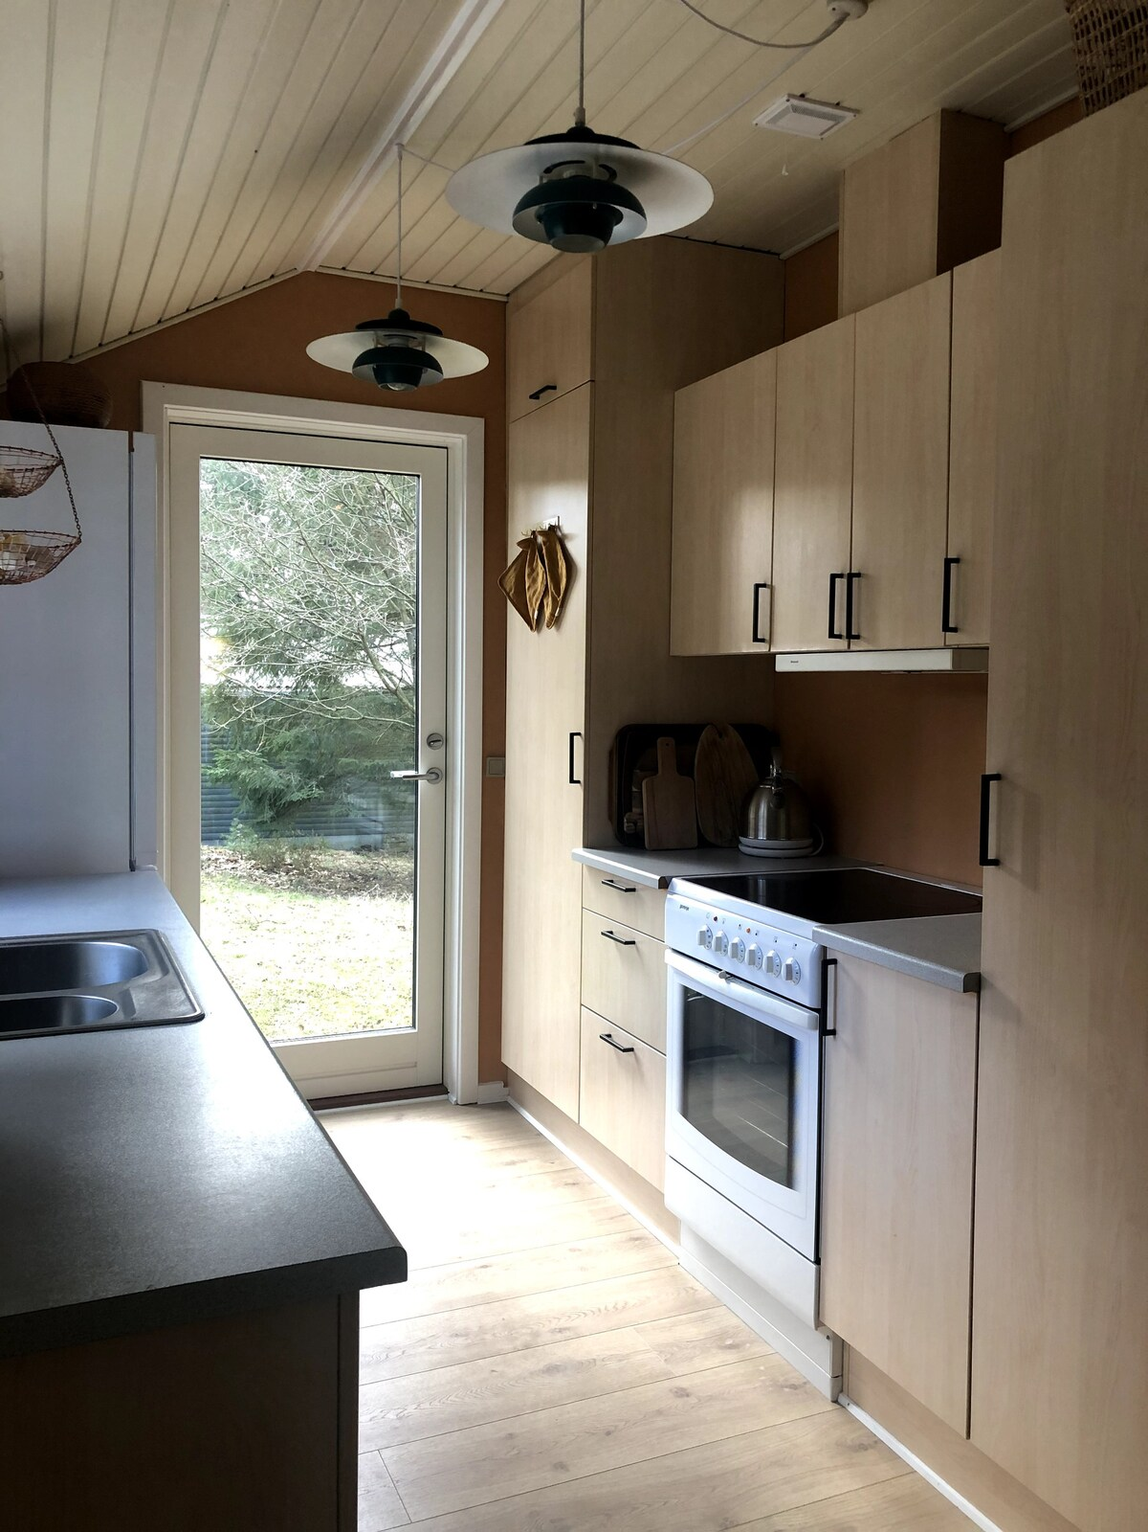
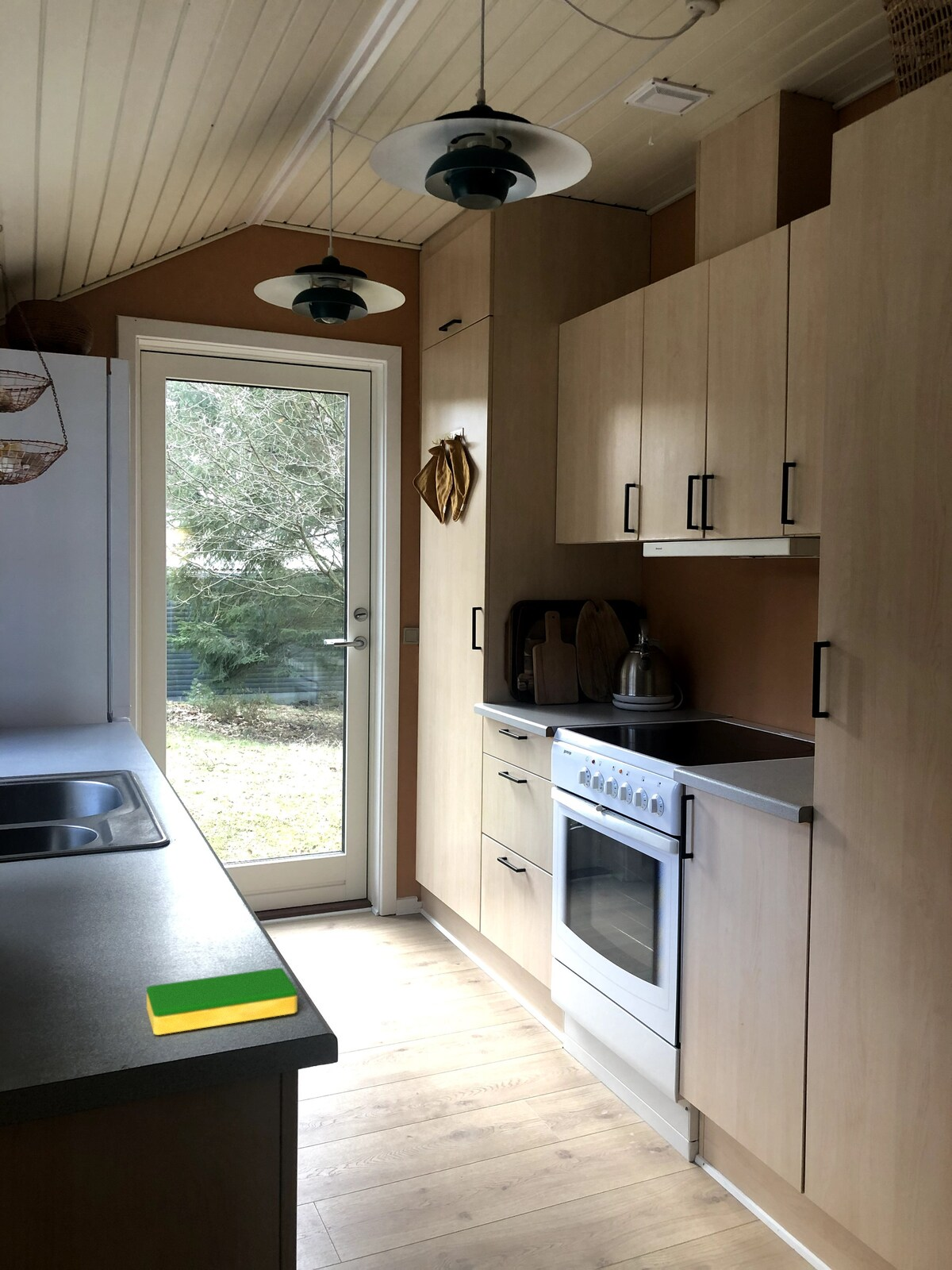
+ dish sponge (221, 999)
